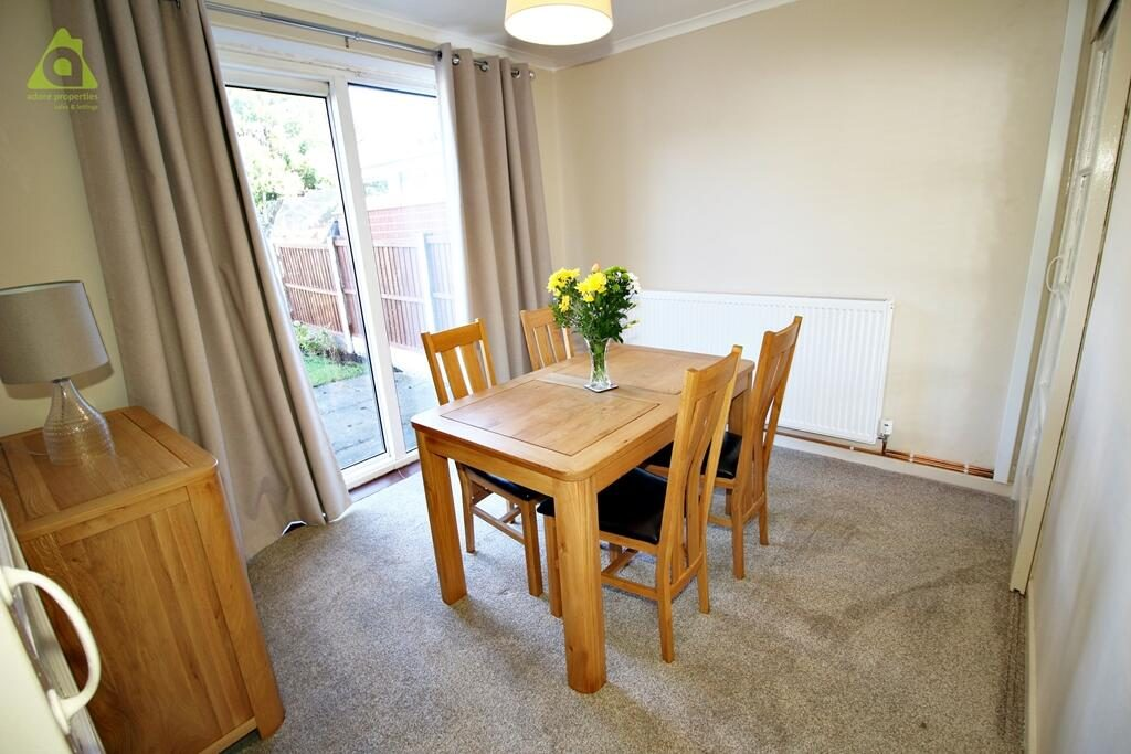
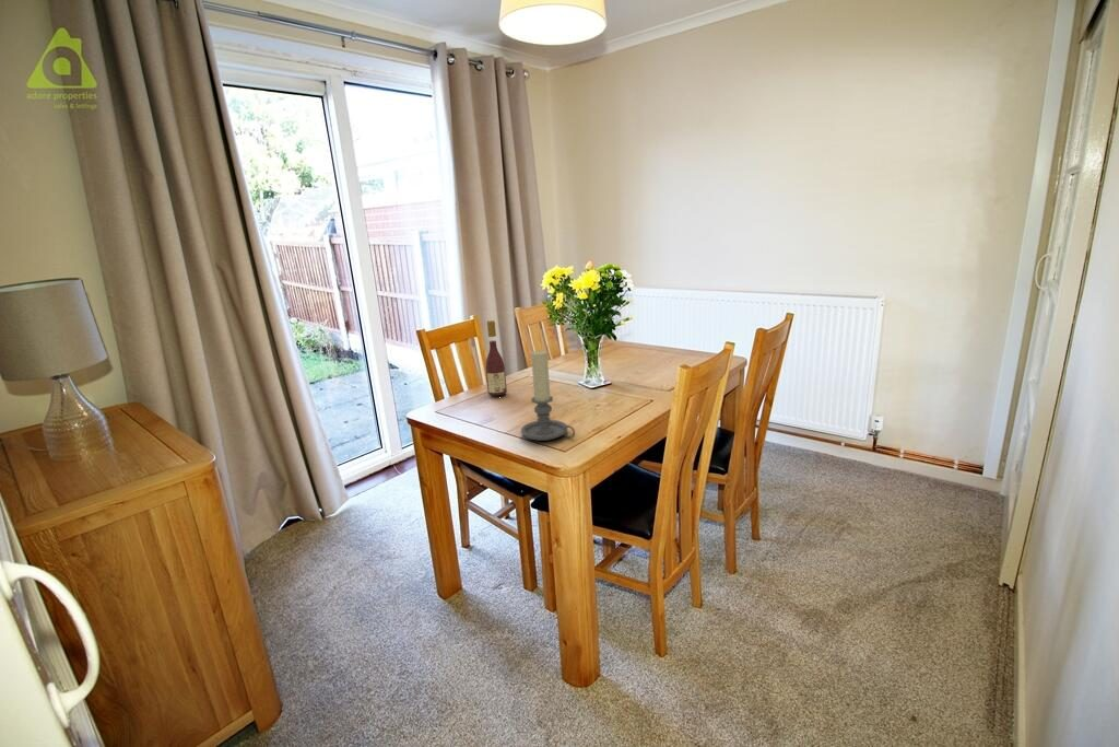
+ wine bottle (494, 358)
+ candle holder (545, 394)
